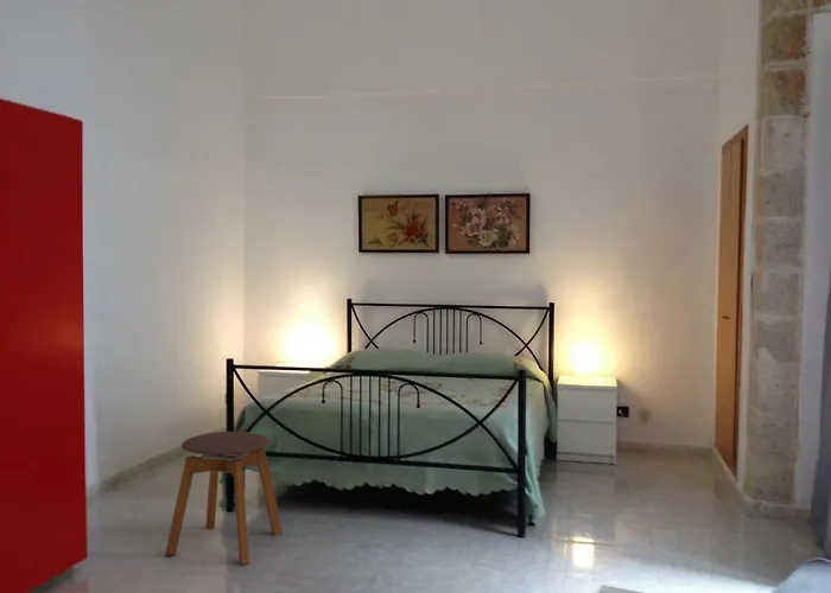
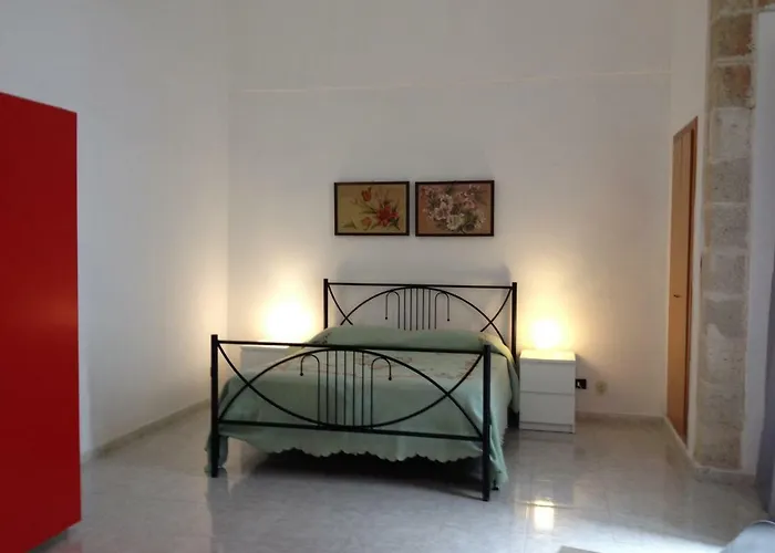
- stool (234, 486)
